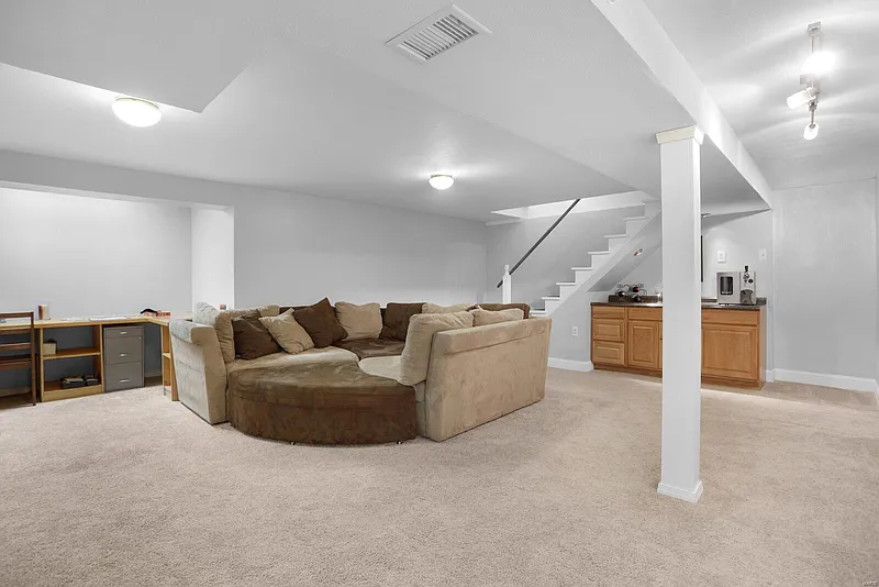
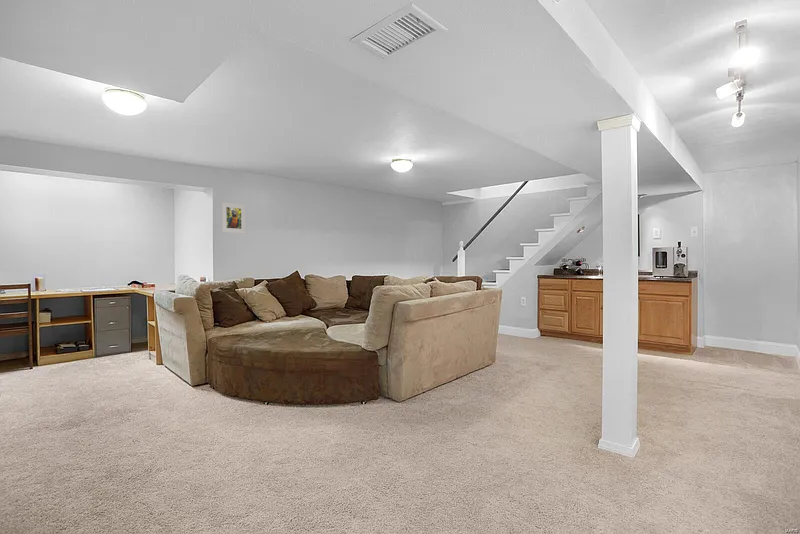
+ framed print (233, 218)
